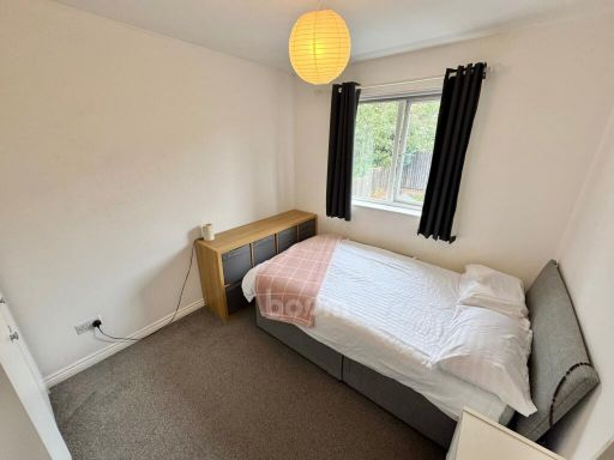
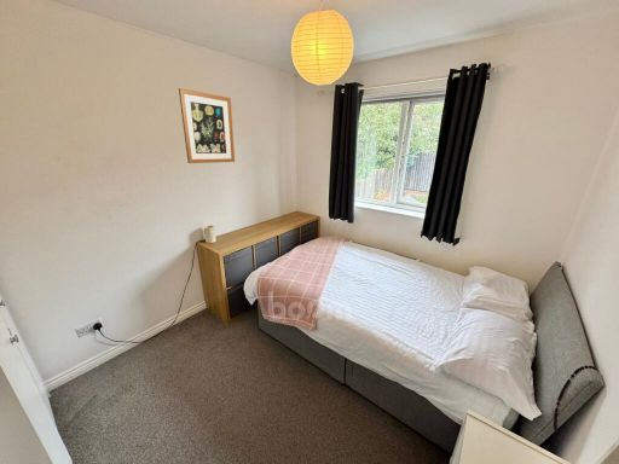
+ wall art (209, 129)
